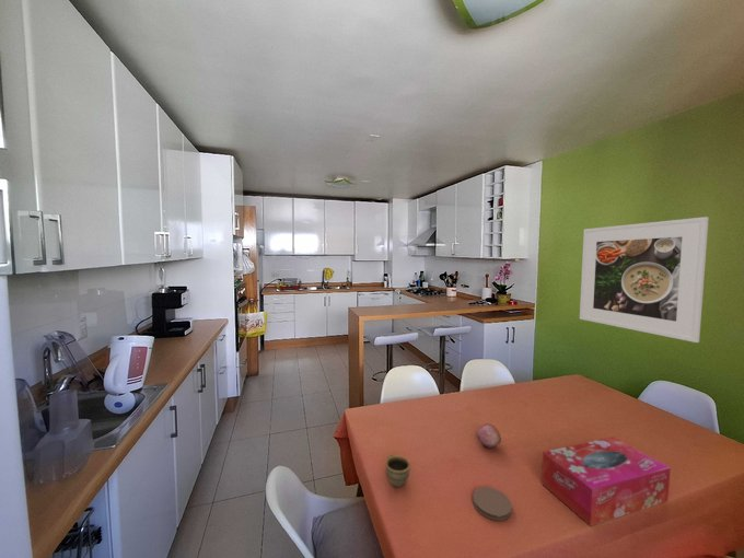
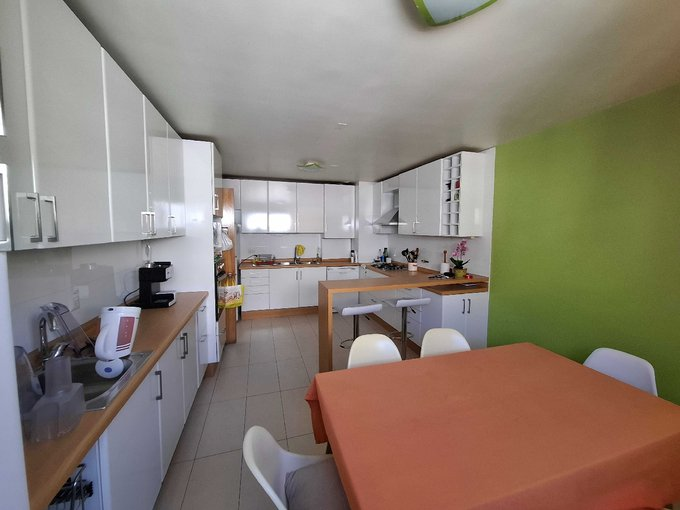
- fruit (488, 435)
- coaster (491, 502)
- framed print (632, 277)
- cup (396, 469)
- tissue box (603, 475)
